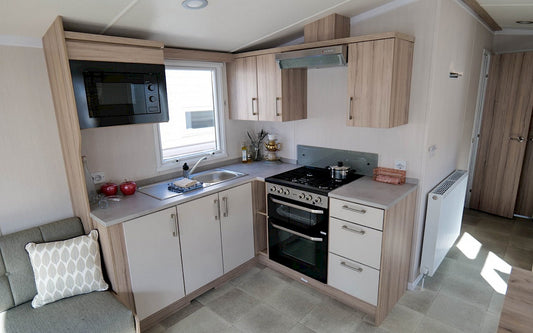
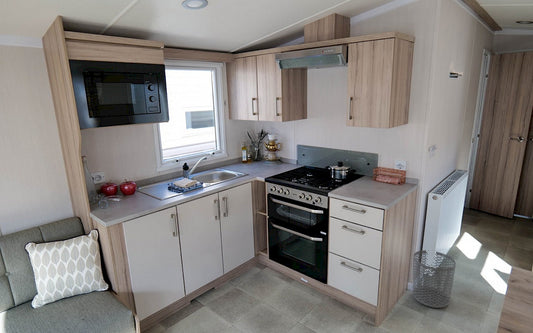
+ waste bin (432, 278)
